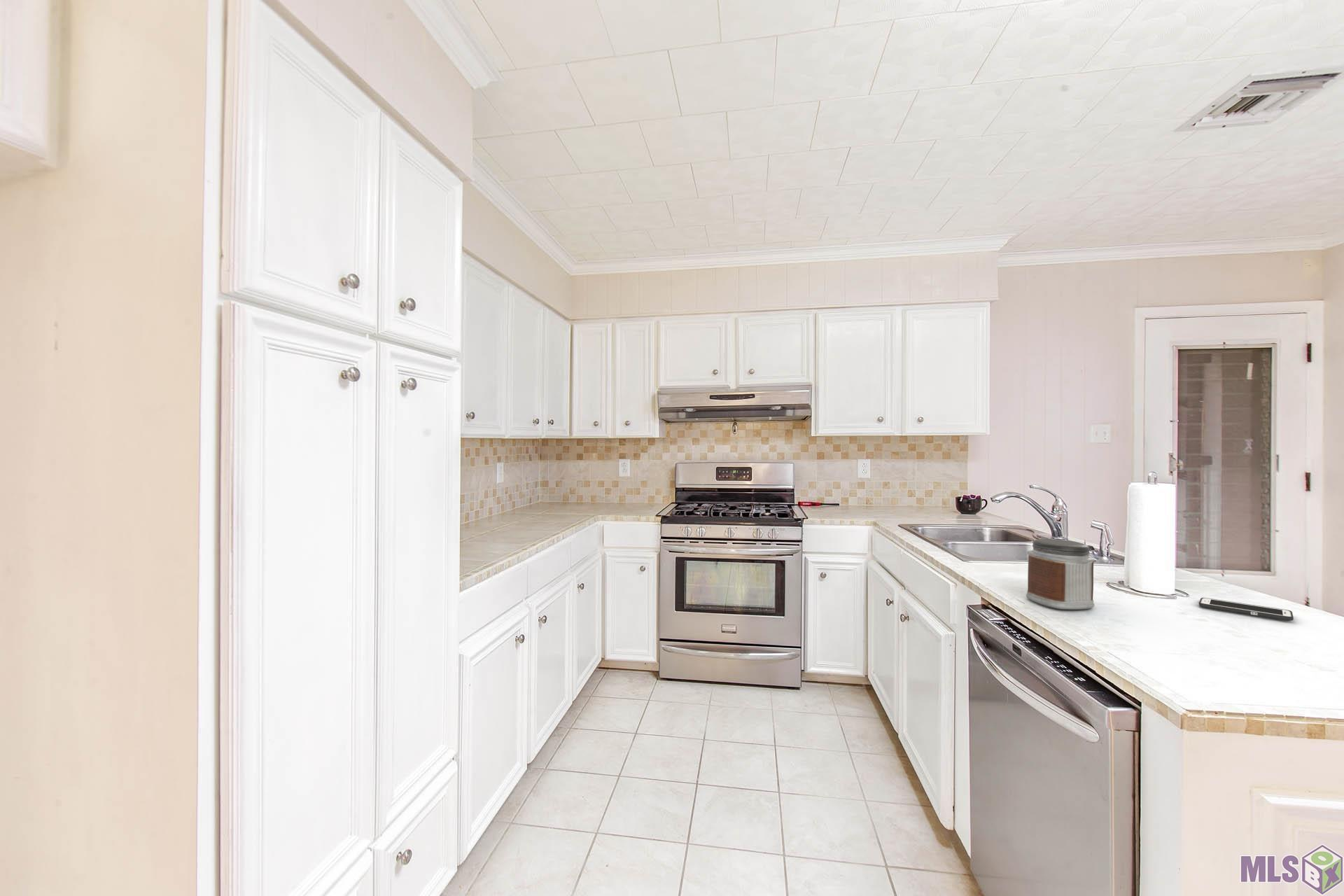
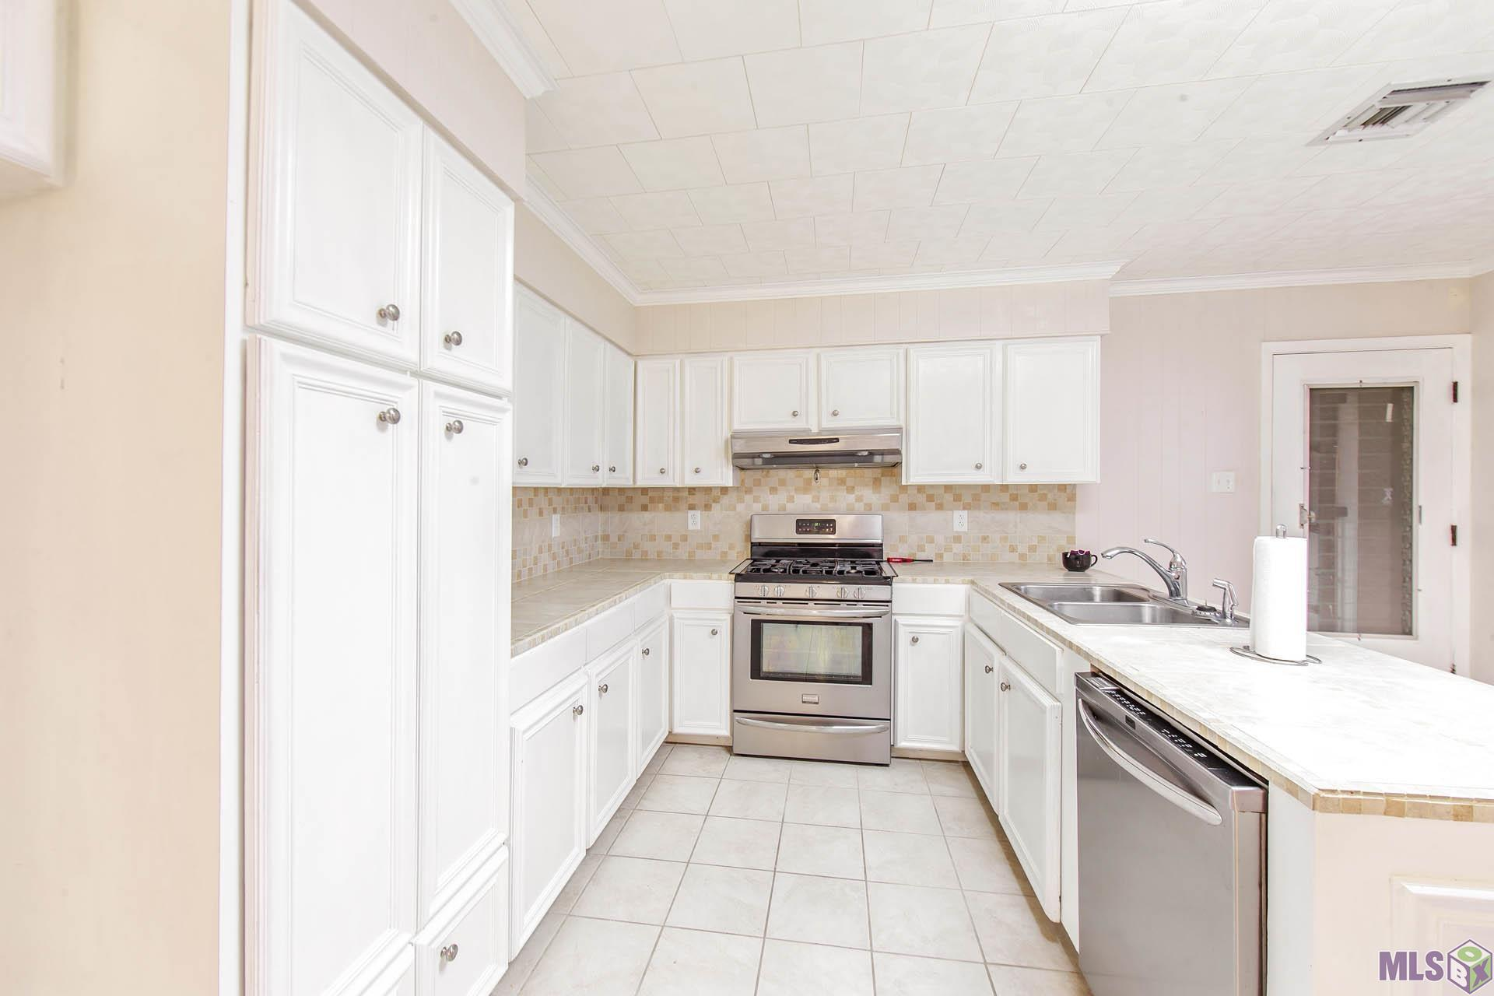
- jar (1059, 572)
- cell phone (1244, 608)
